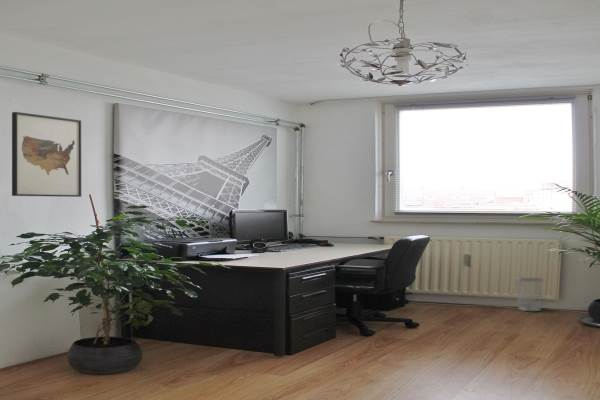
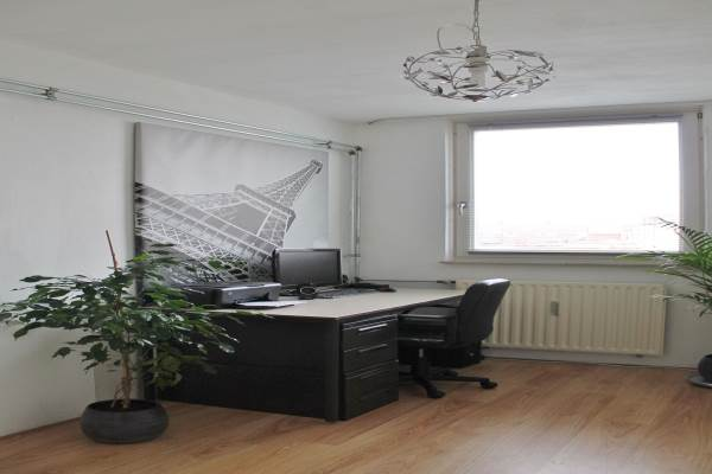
- wastebasket (529, 293)
- wall art (48, 156)
